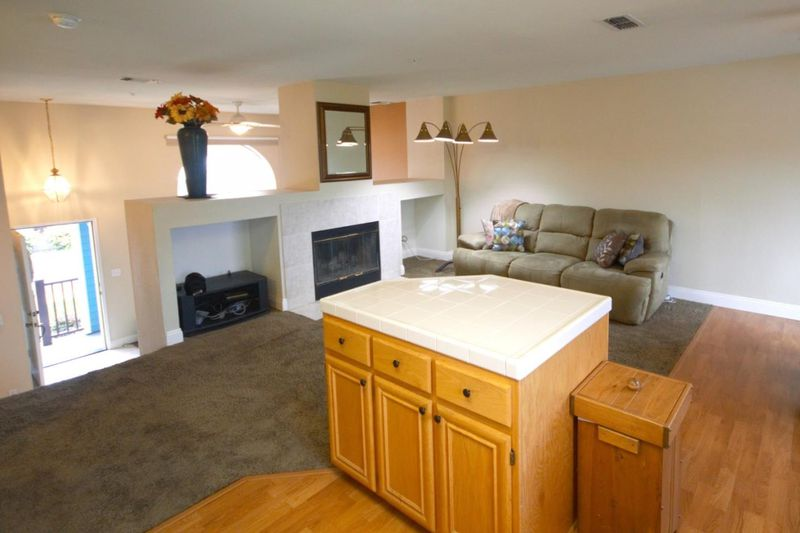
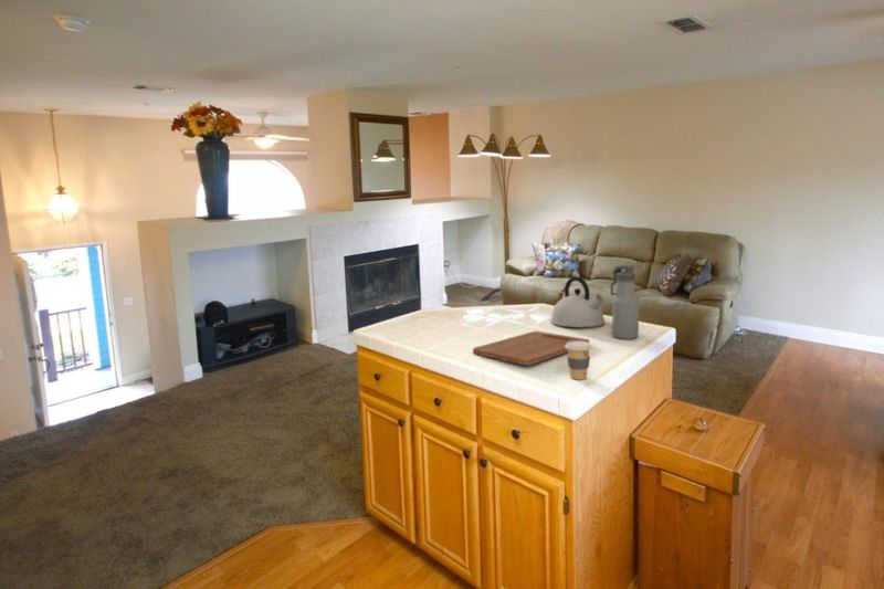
+ water bottle (624, 301)
+ coffee cup (578, 360)
+ kettle (579, 299)
+ cutting board (532, 346)
